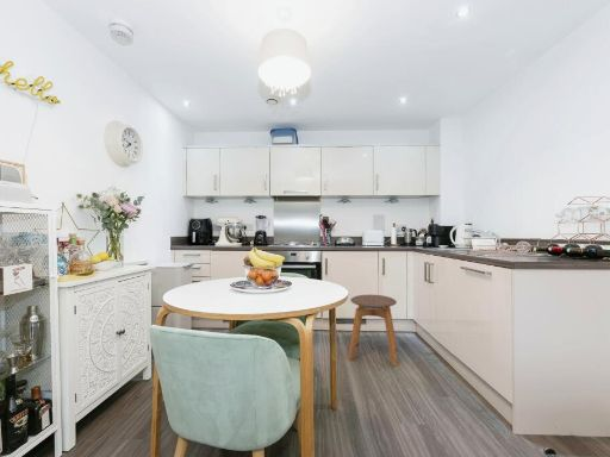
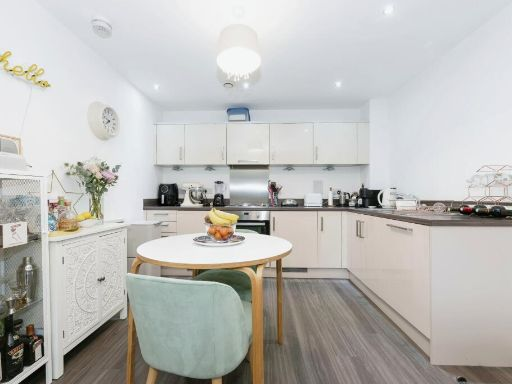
- stool (373, 315)
